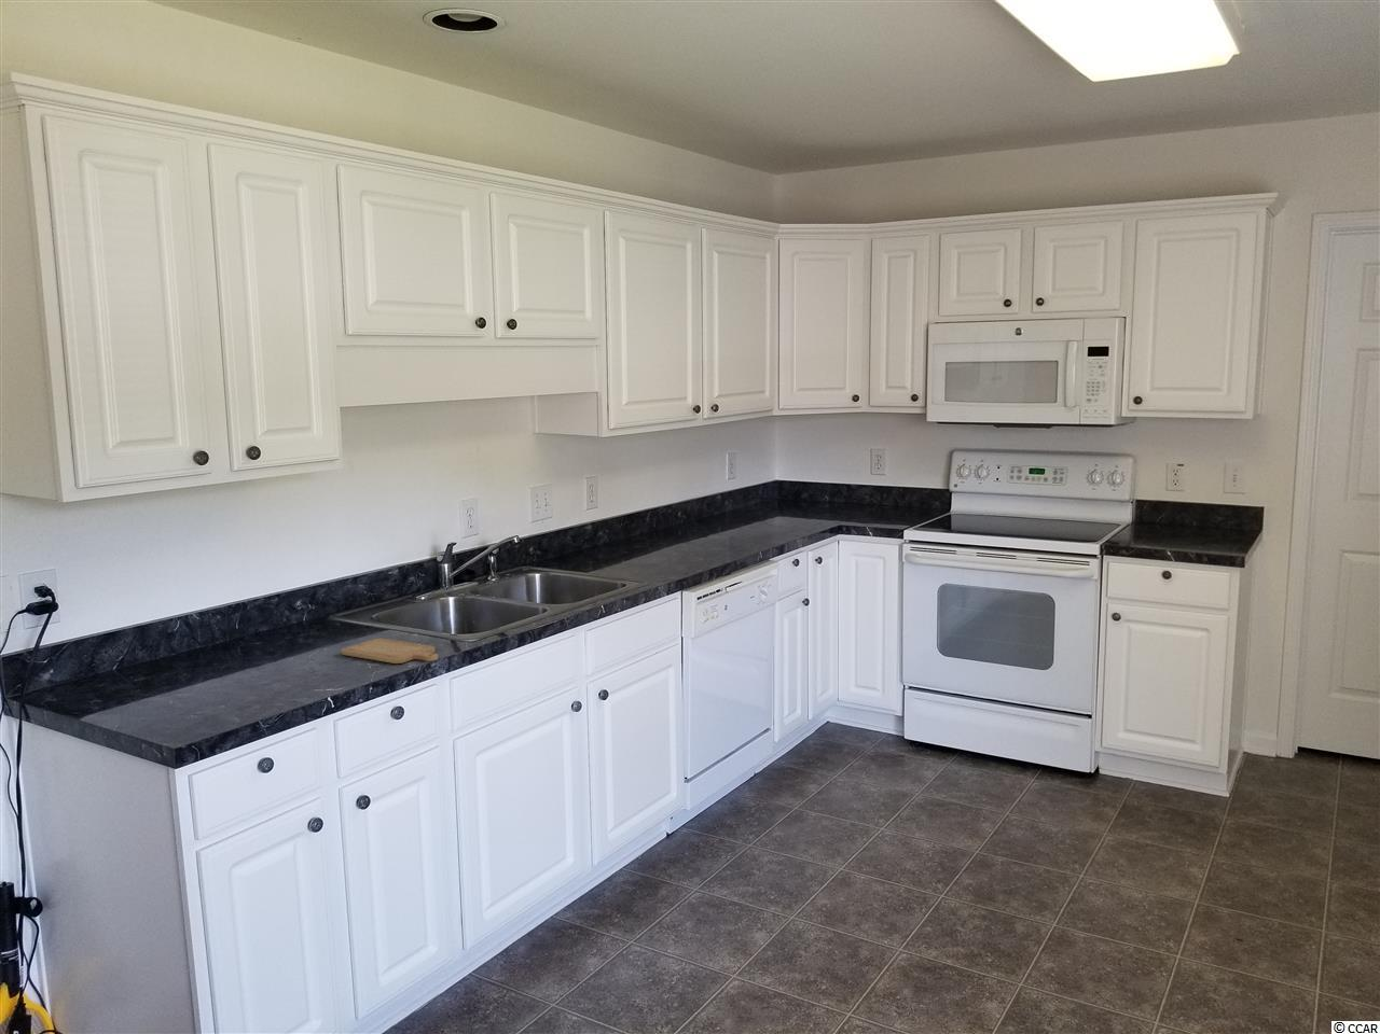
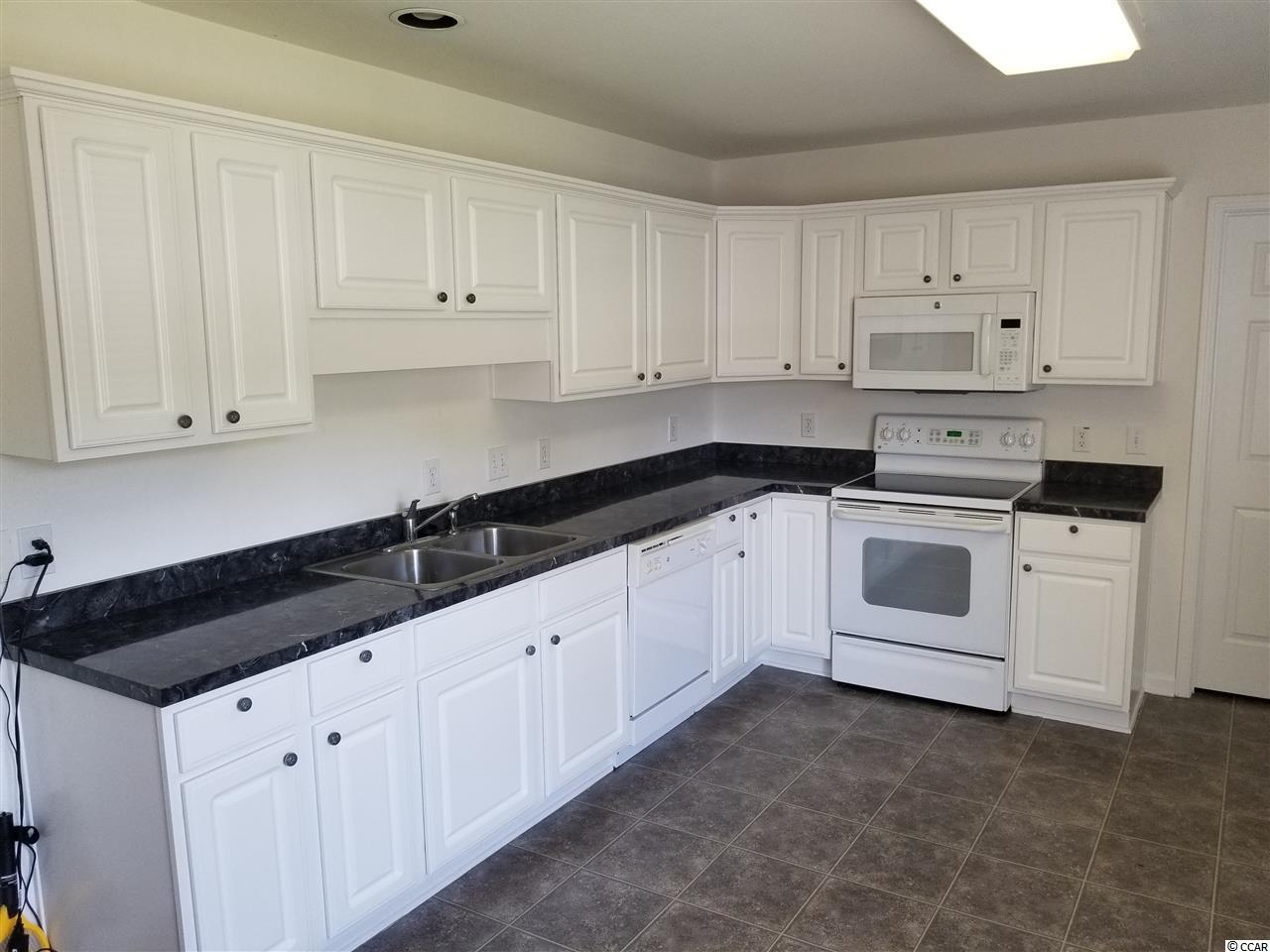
- chopping board (396, 652)
